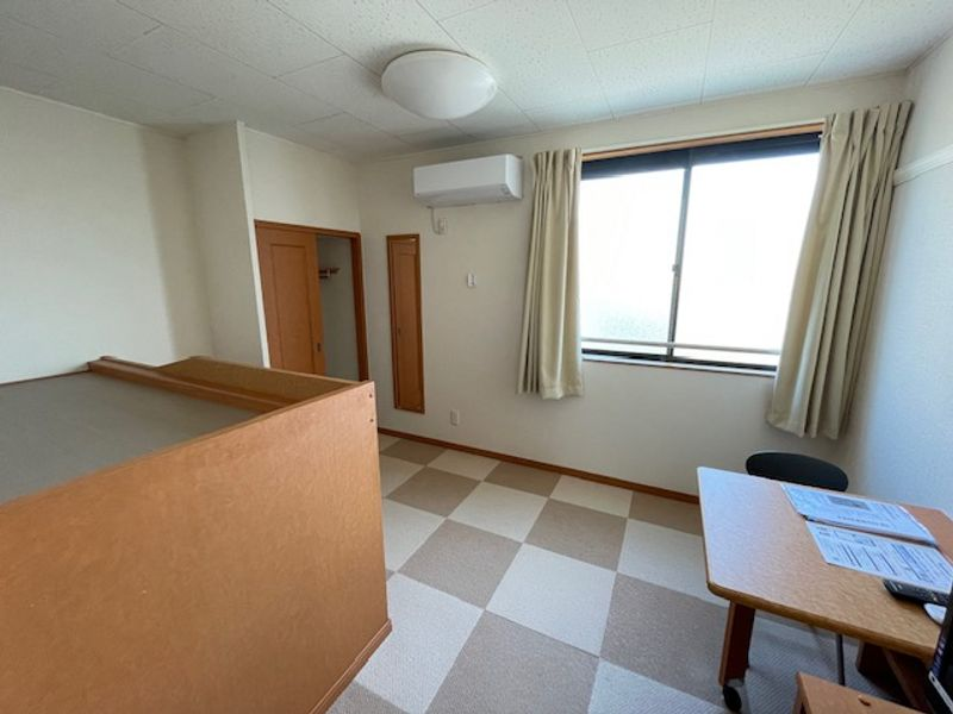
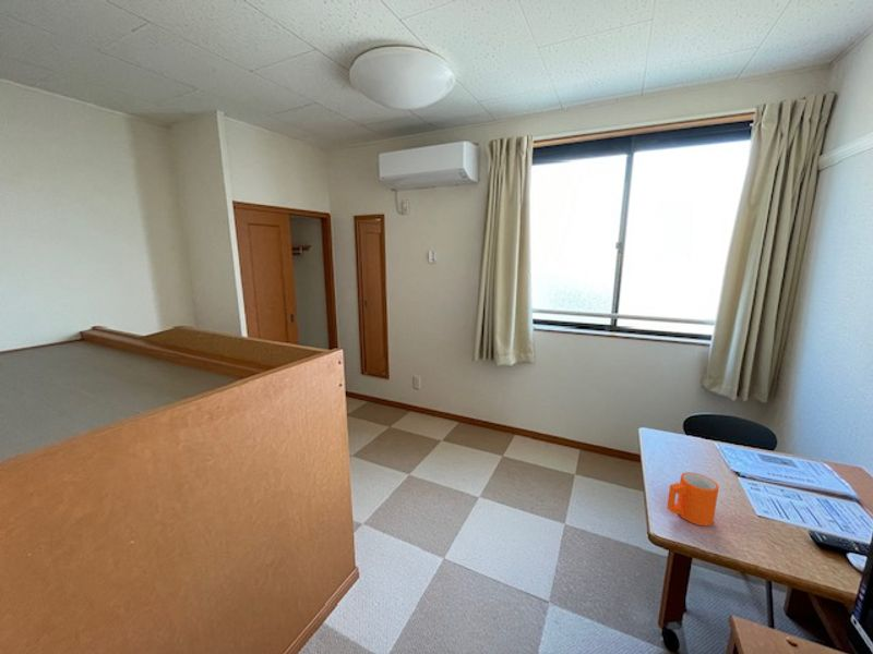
+ mug (693, 499)
